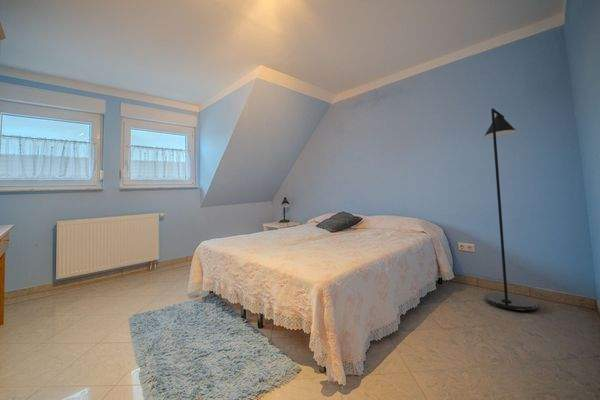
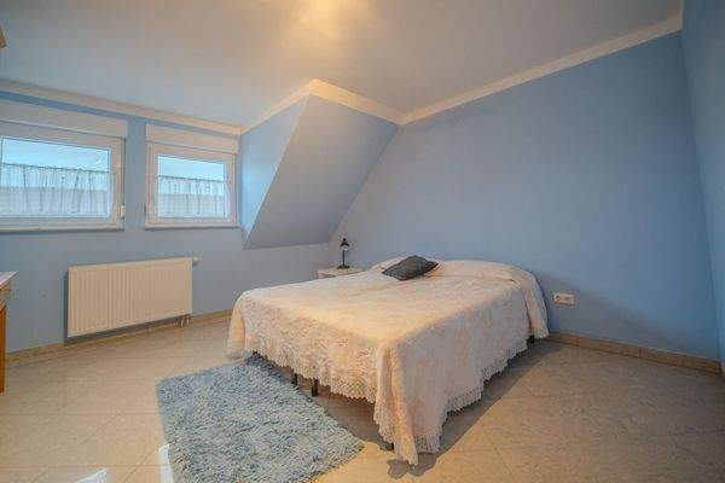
- floor lamp (500, 205)
